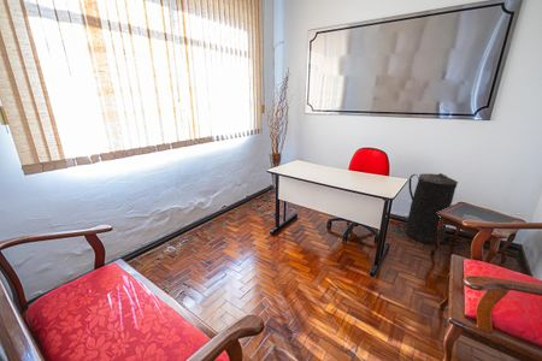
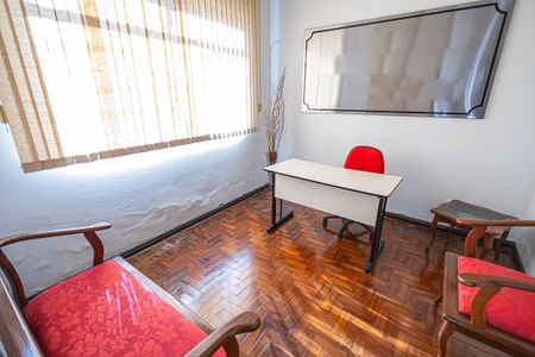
- trash can (426, 203)
